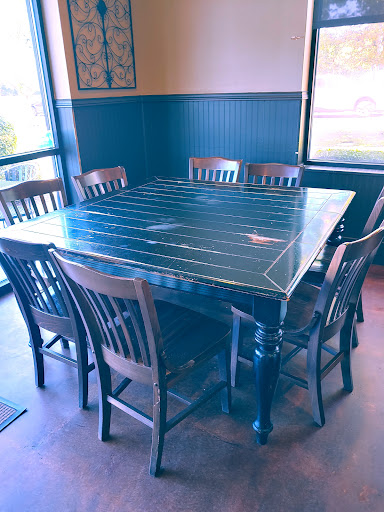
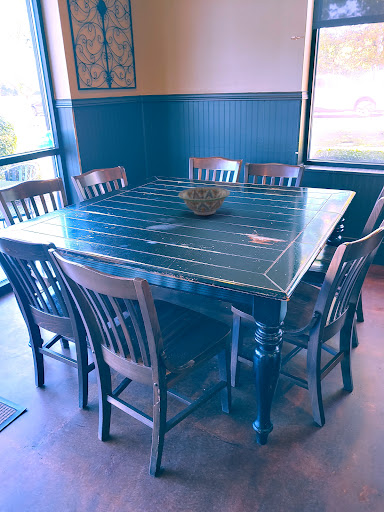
+ decorative bowl (204, 202)
